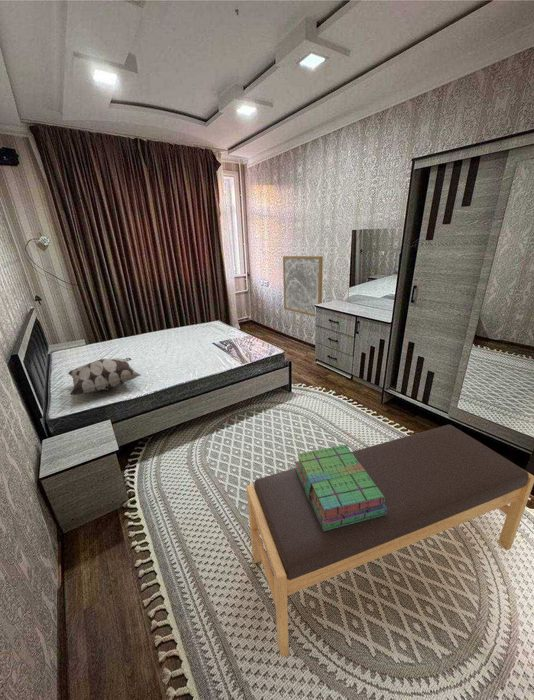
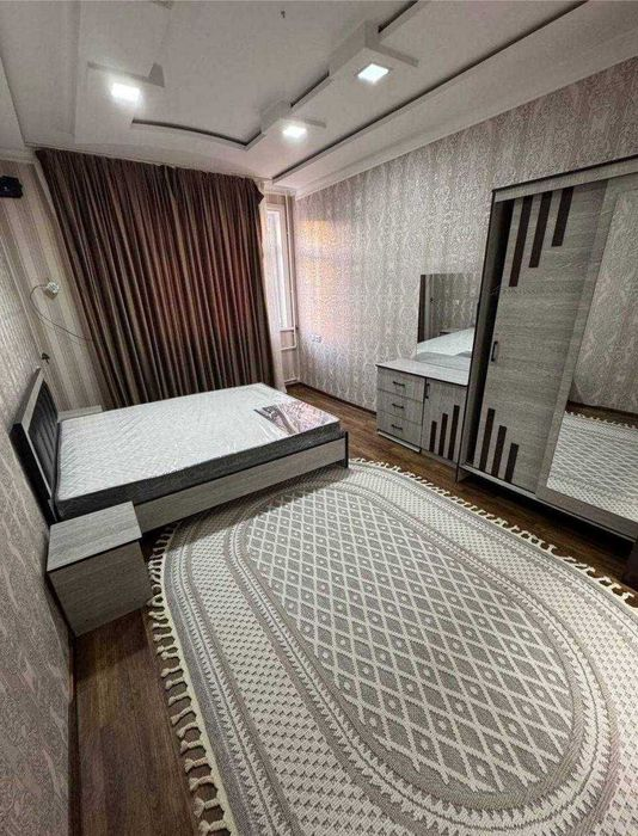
- bench (385, 515)
- decorative pillow (104, 373)
- wall art (301, 285)
- stack of books (336, 480)
